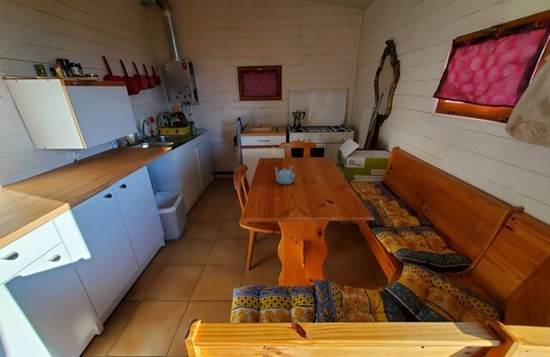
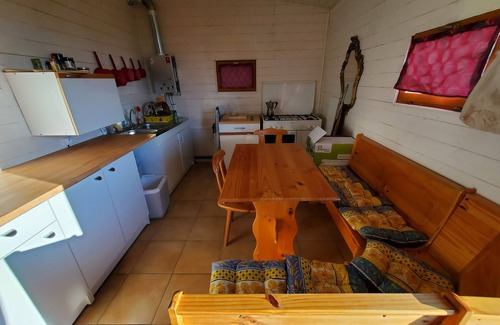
- teapot (284, 175)
